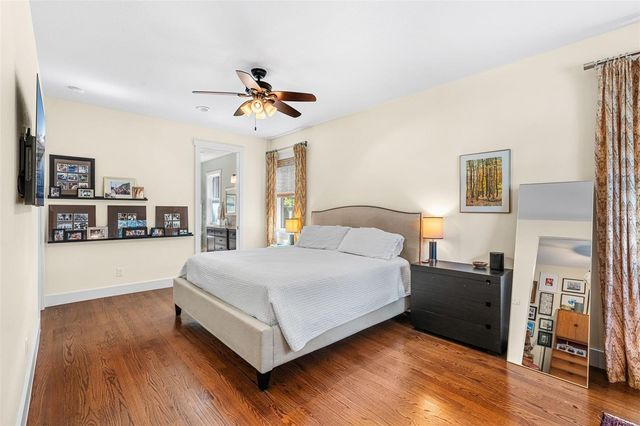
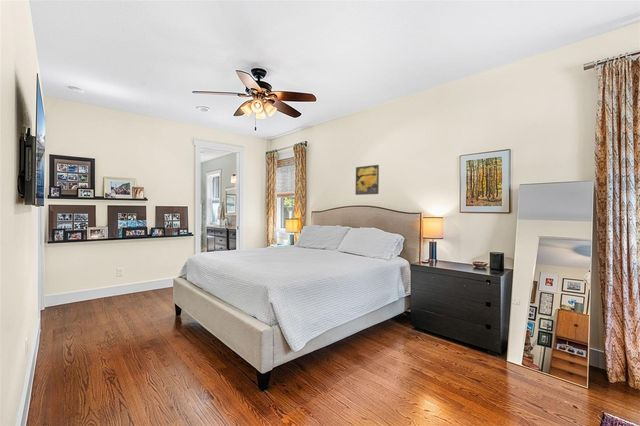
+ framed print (366, 180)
